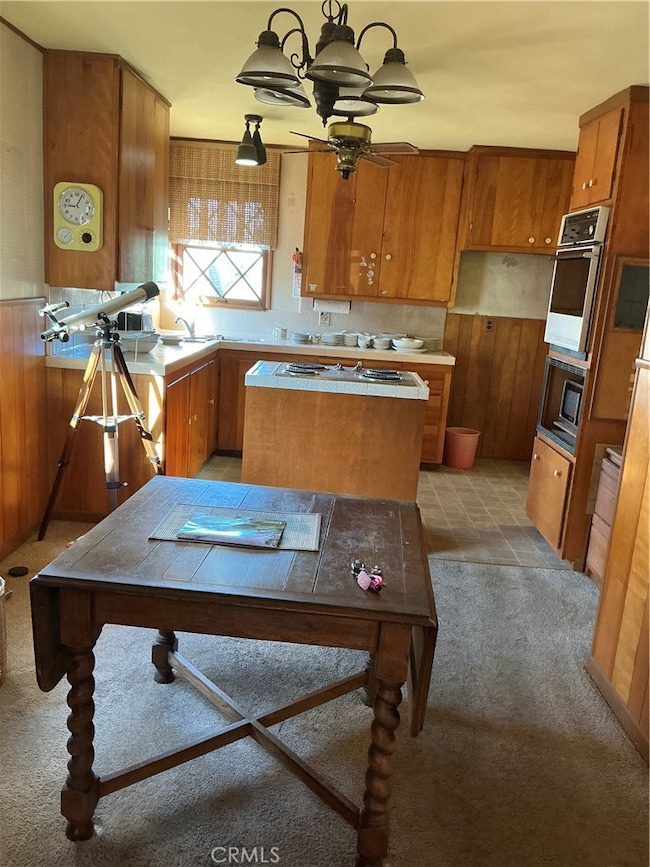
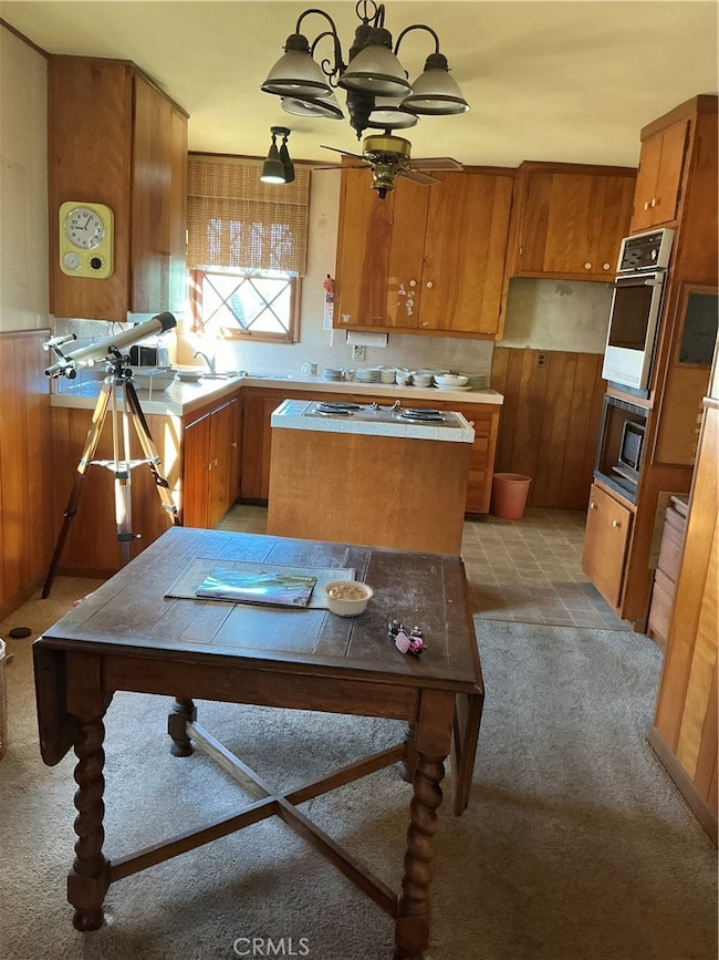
+ legume (347, 598)
